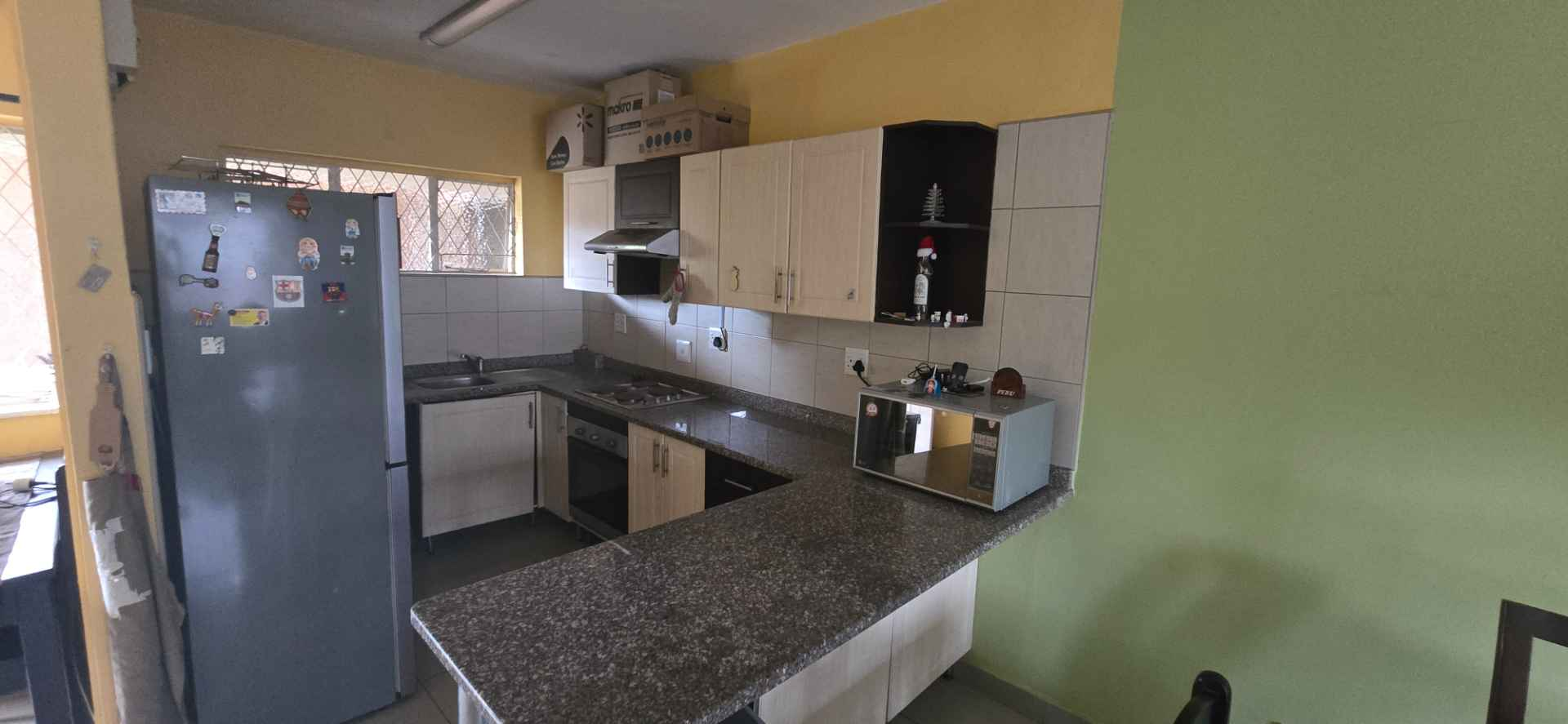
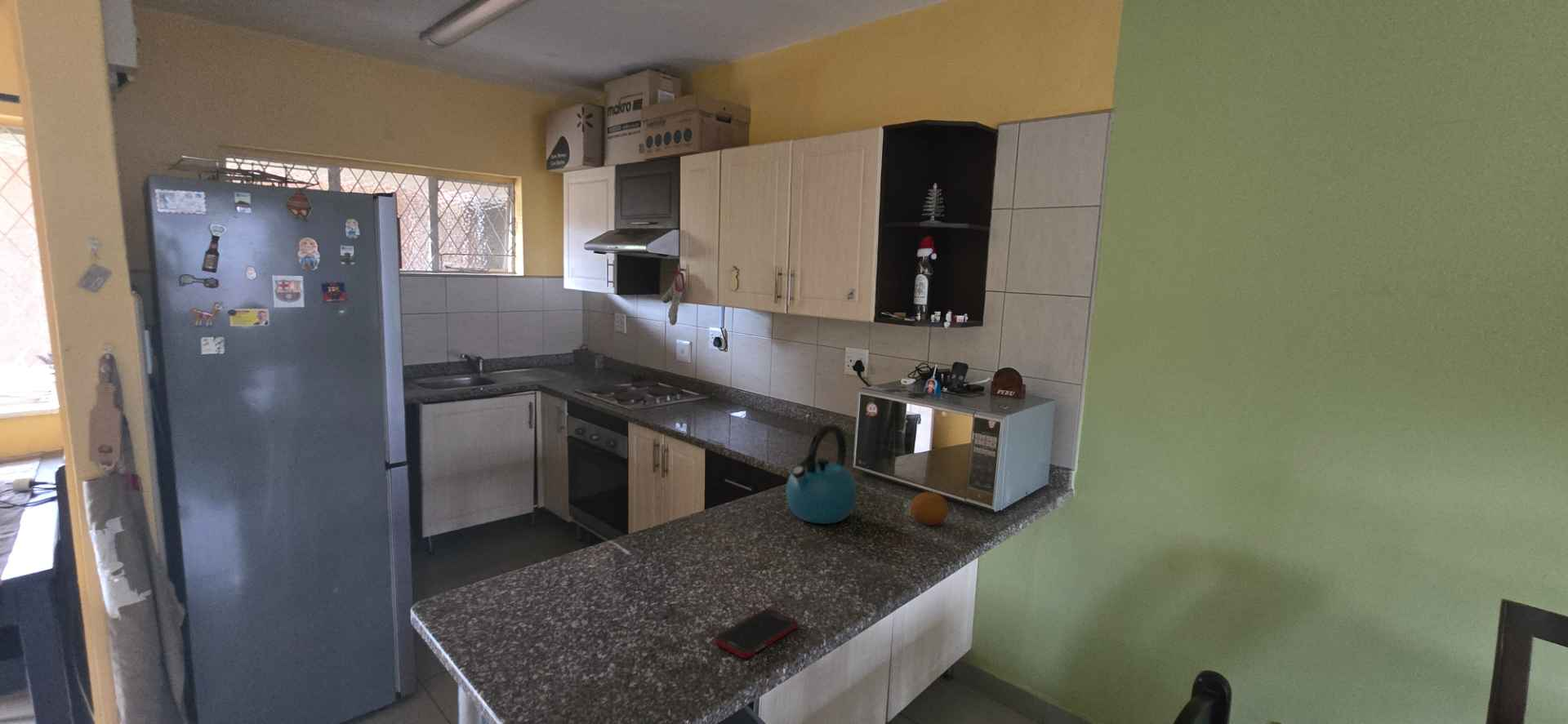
+ kettle (820, 472)
+ cell phone (757, 632)
+ fruit (929, 508)
